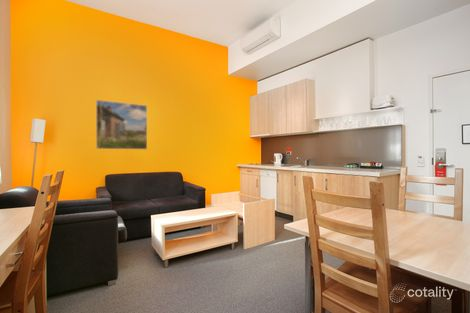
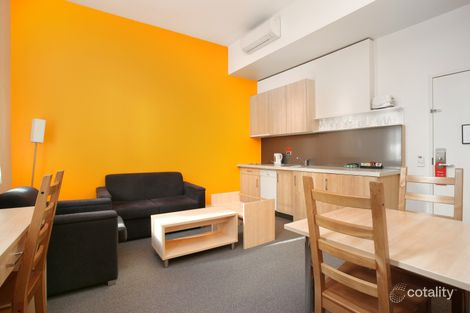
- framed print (122, 126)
